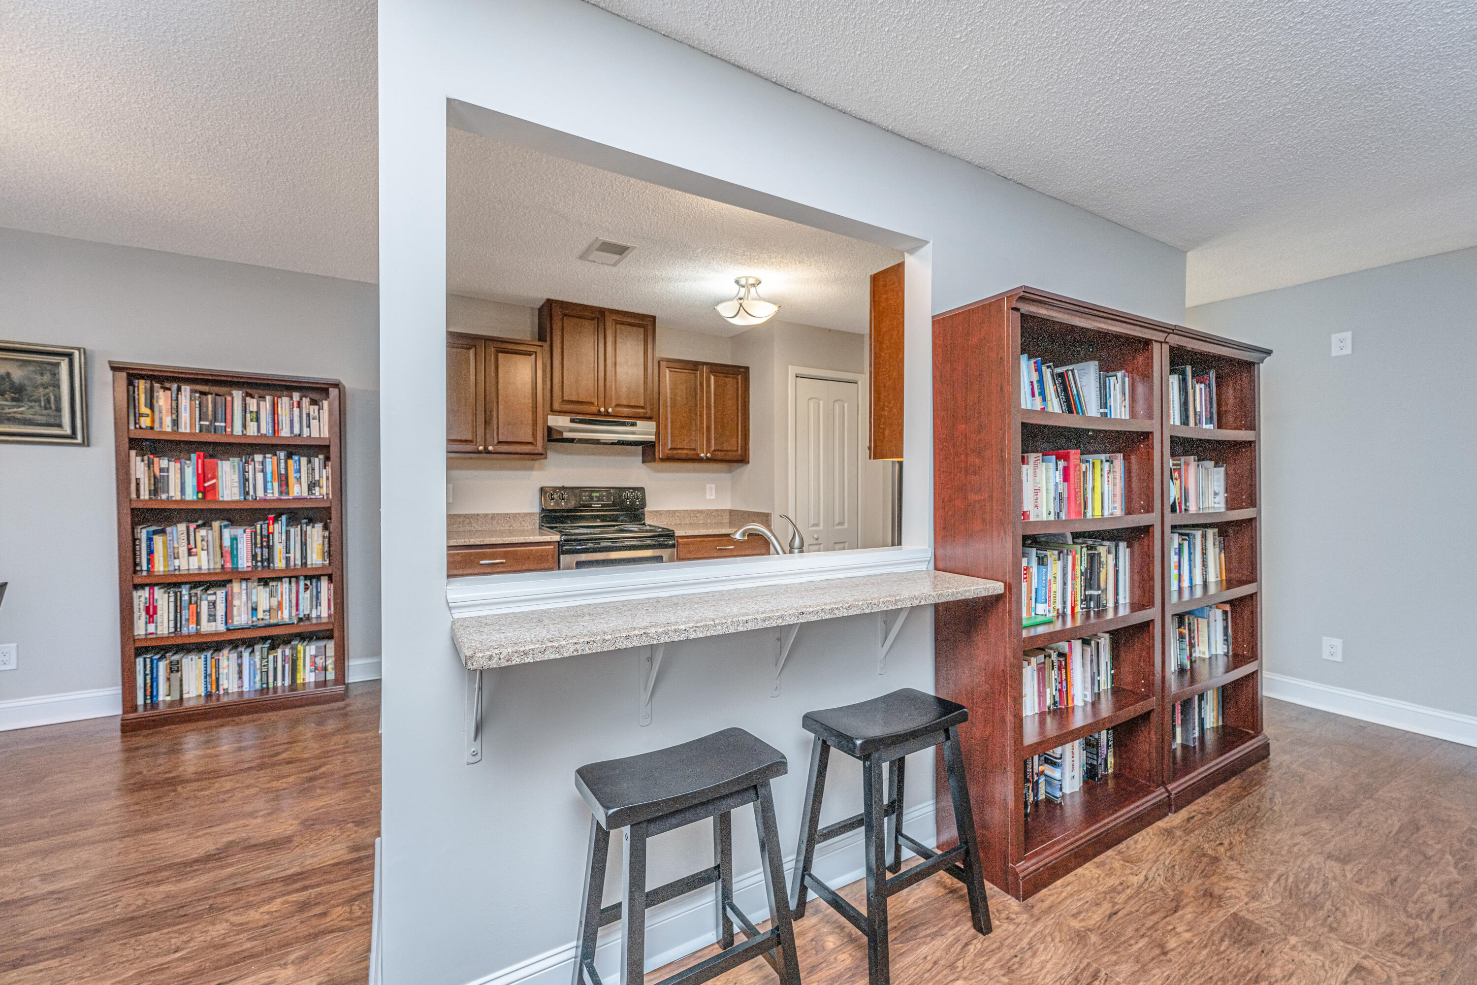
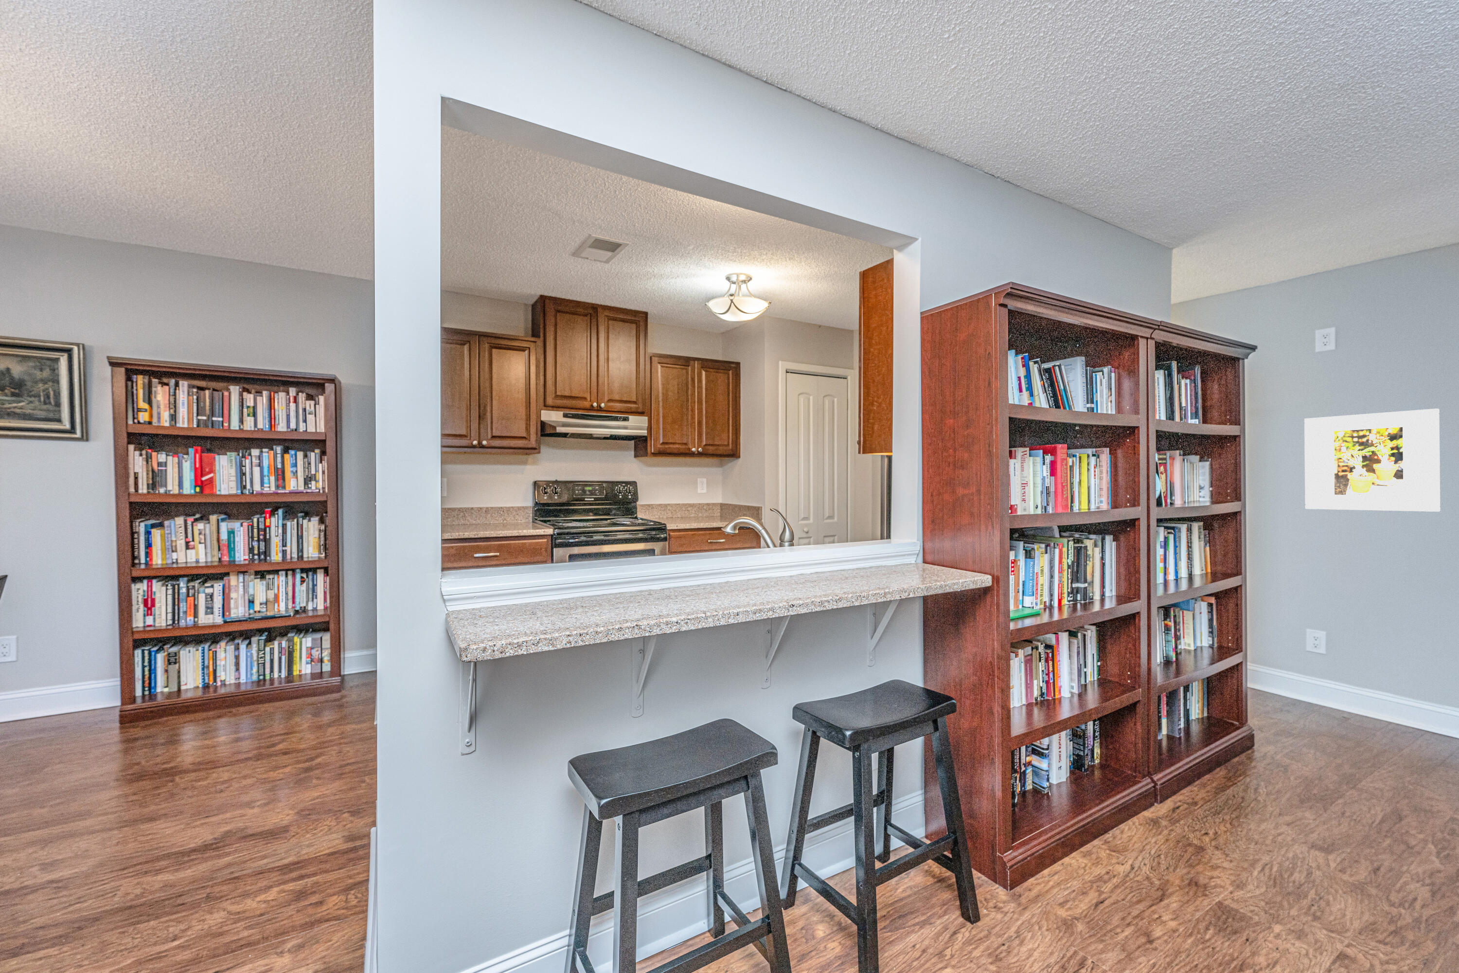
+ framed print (1368, 462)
